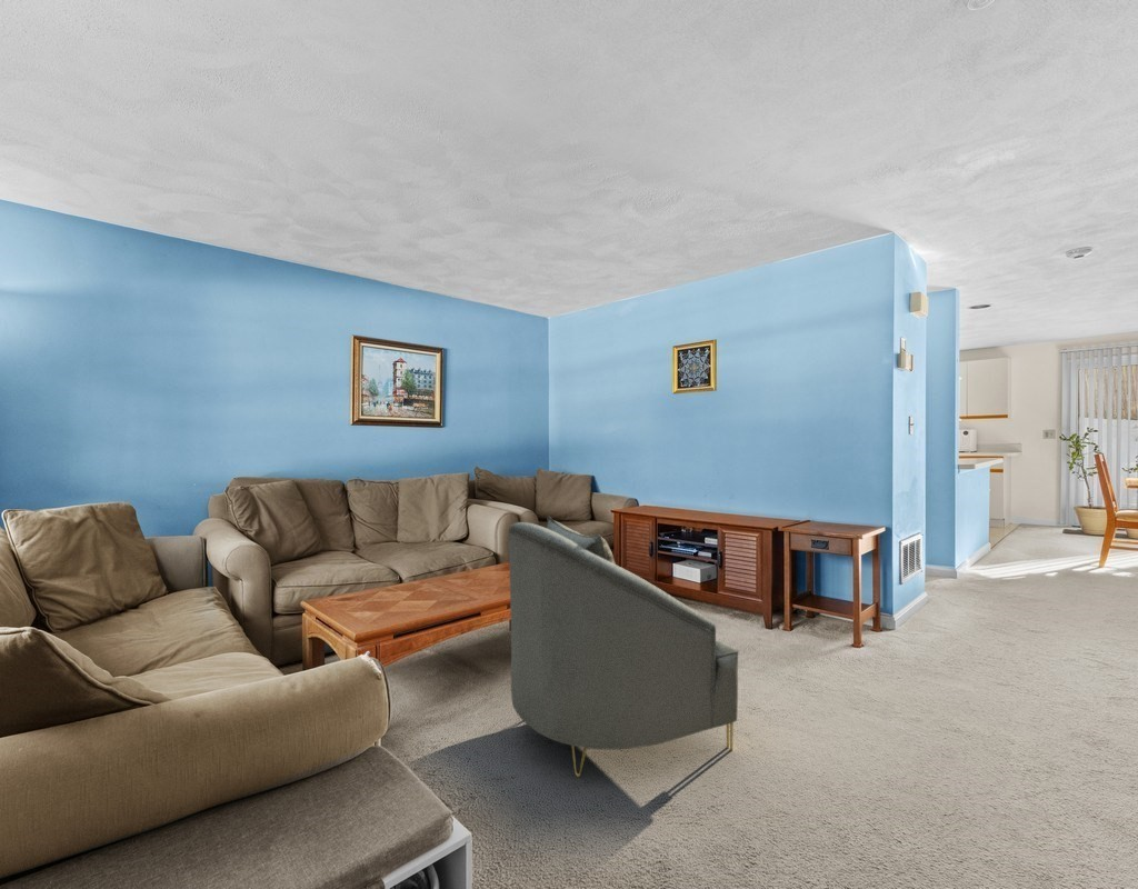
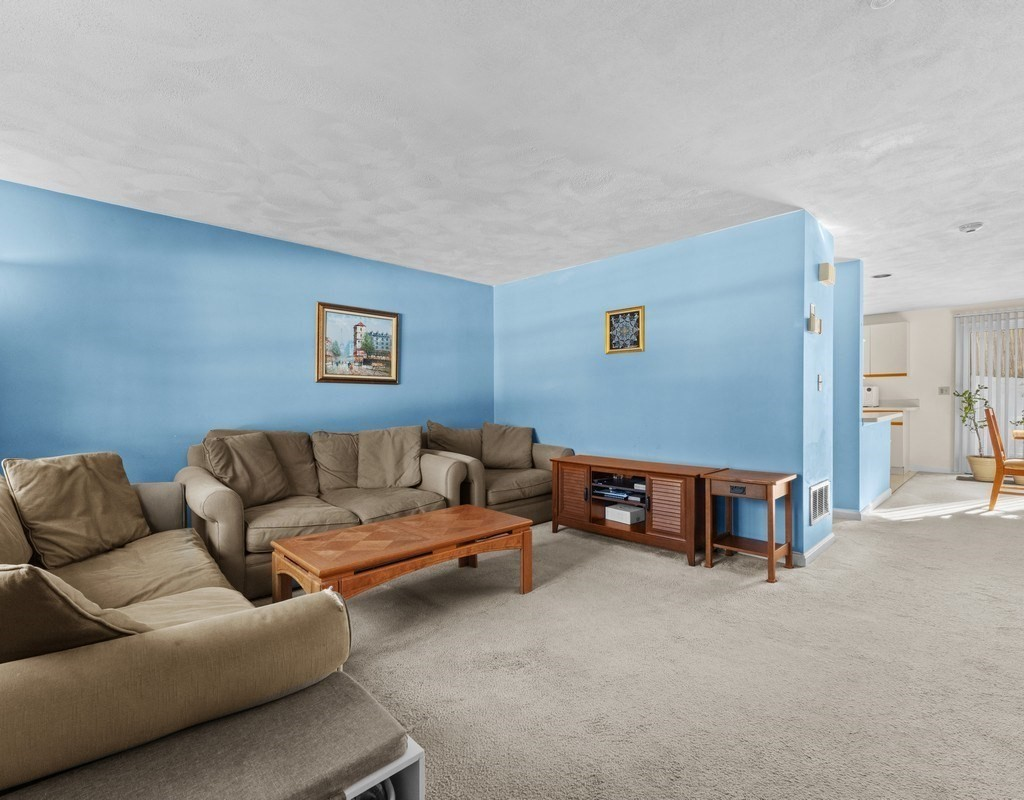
- armchair (605, 626)
